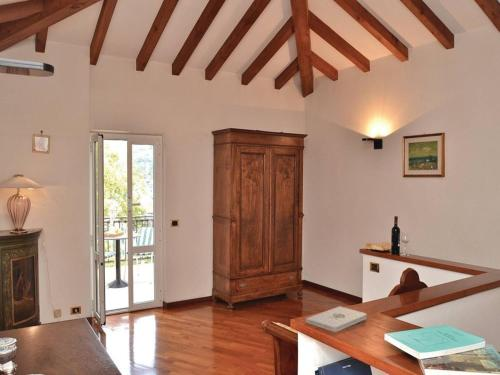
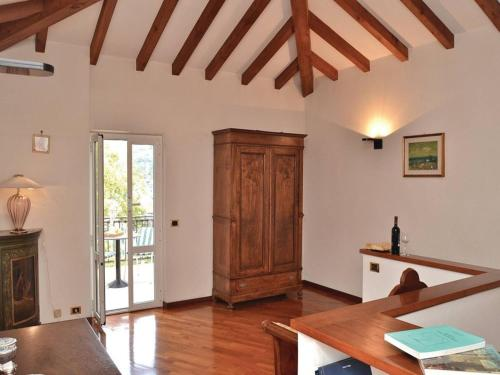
- notepad (337, 318)
